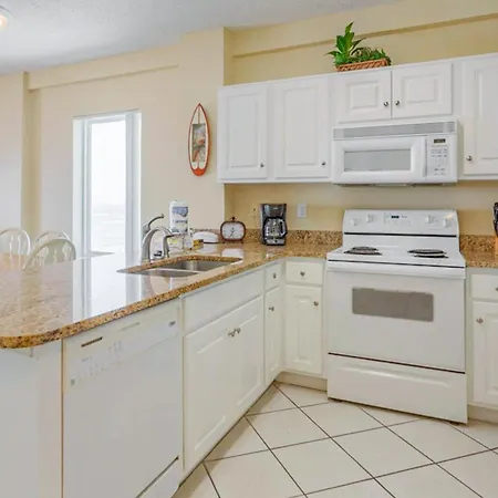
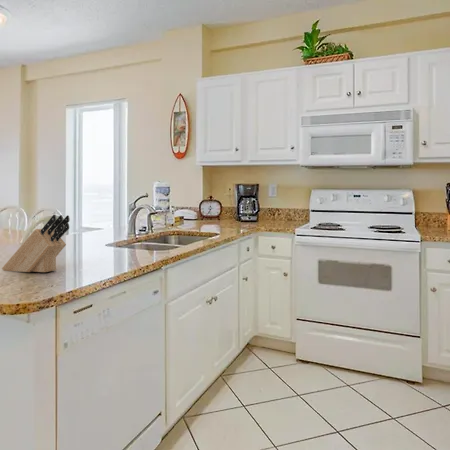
+ knife block (38, 242)
